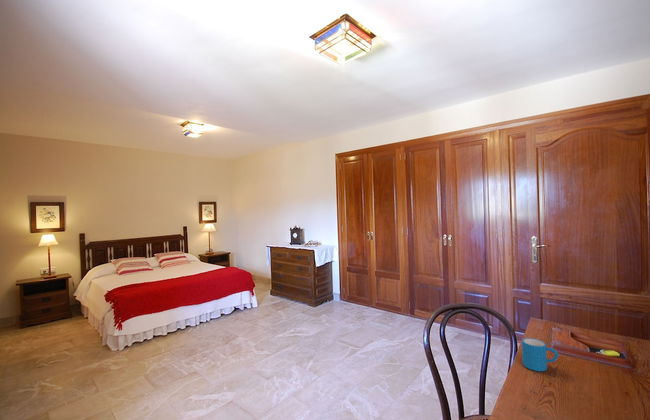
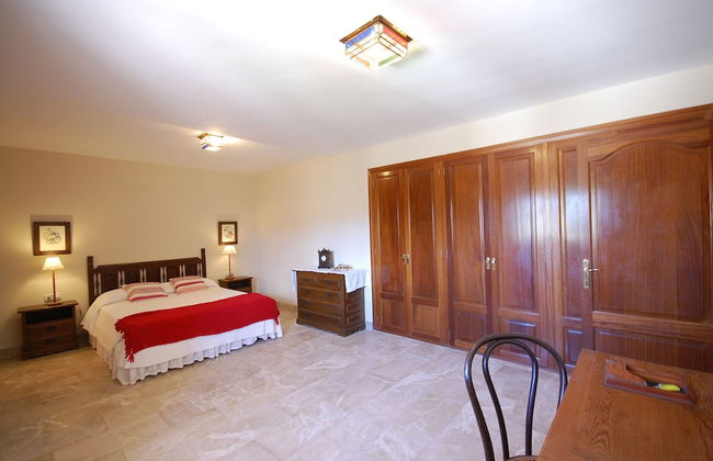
- mug (540, 355)
